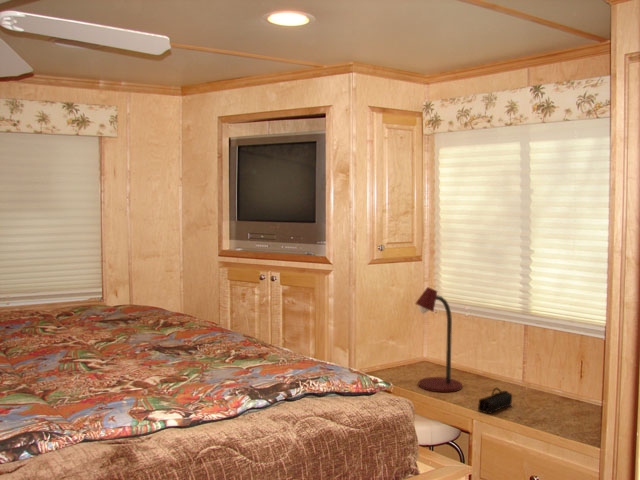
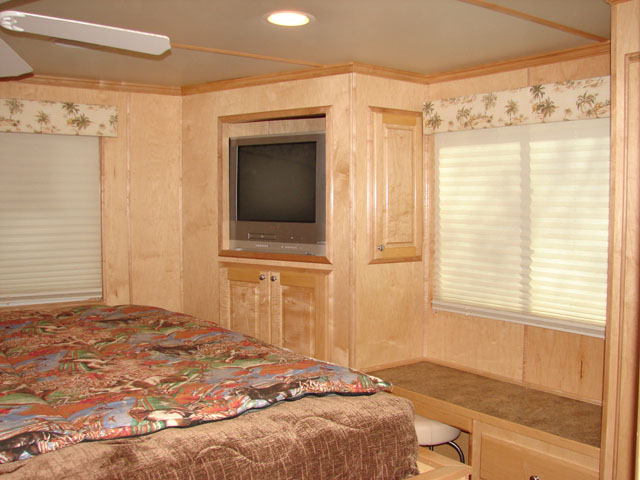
- desk lamp (447, 336)
- pencil case (495, 398)
